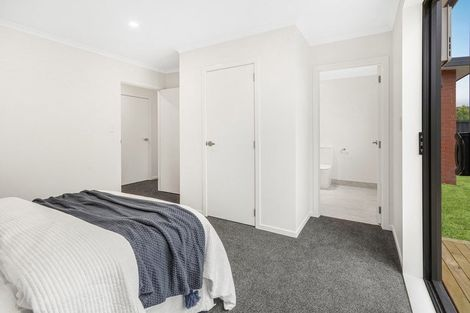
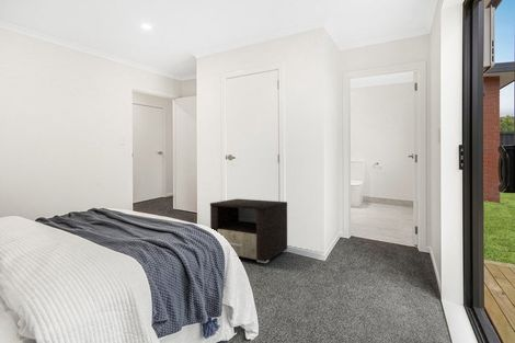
+ nightstand (248, 227)
